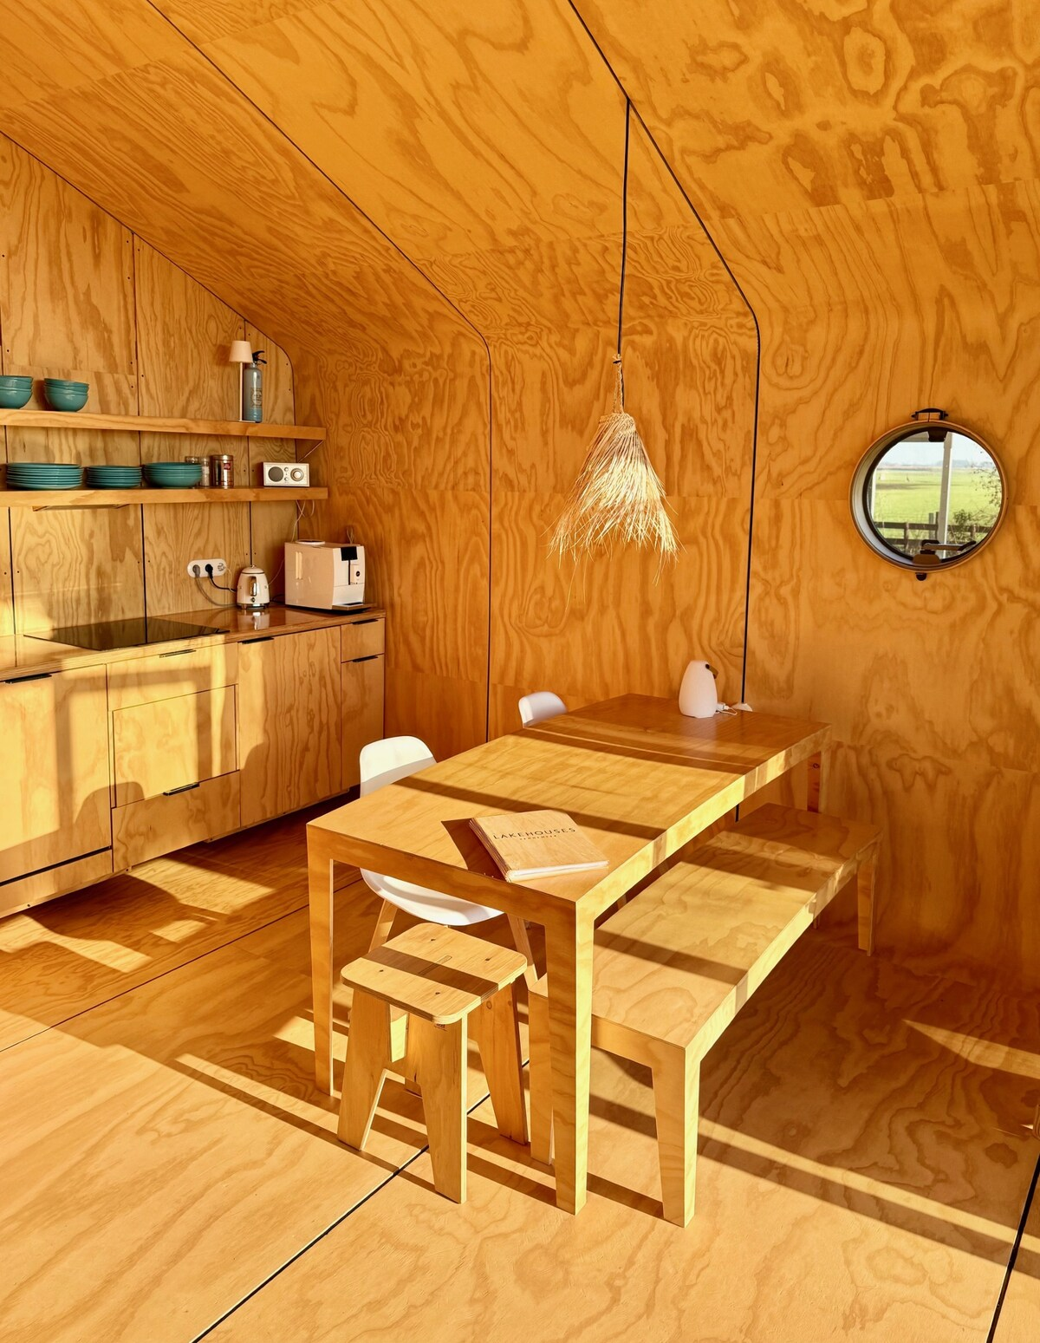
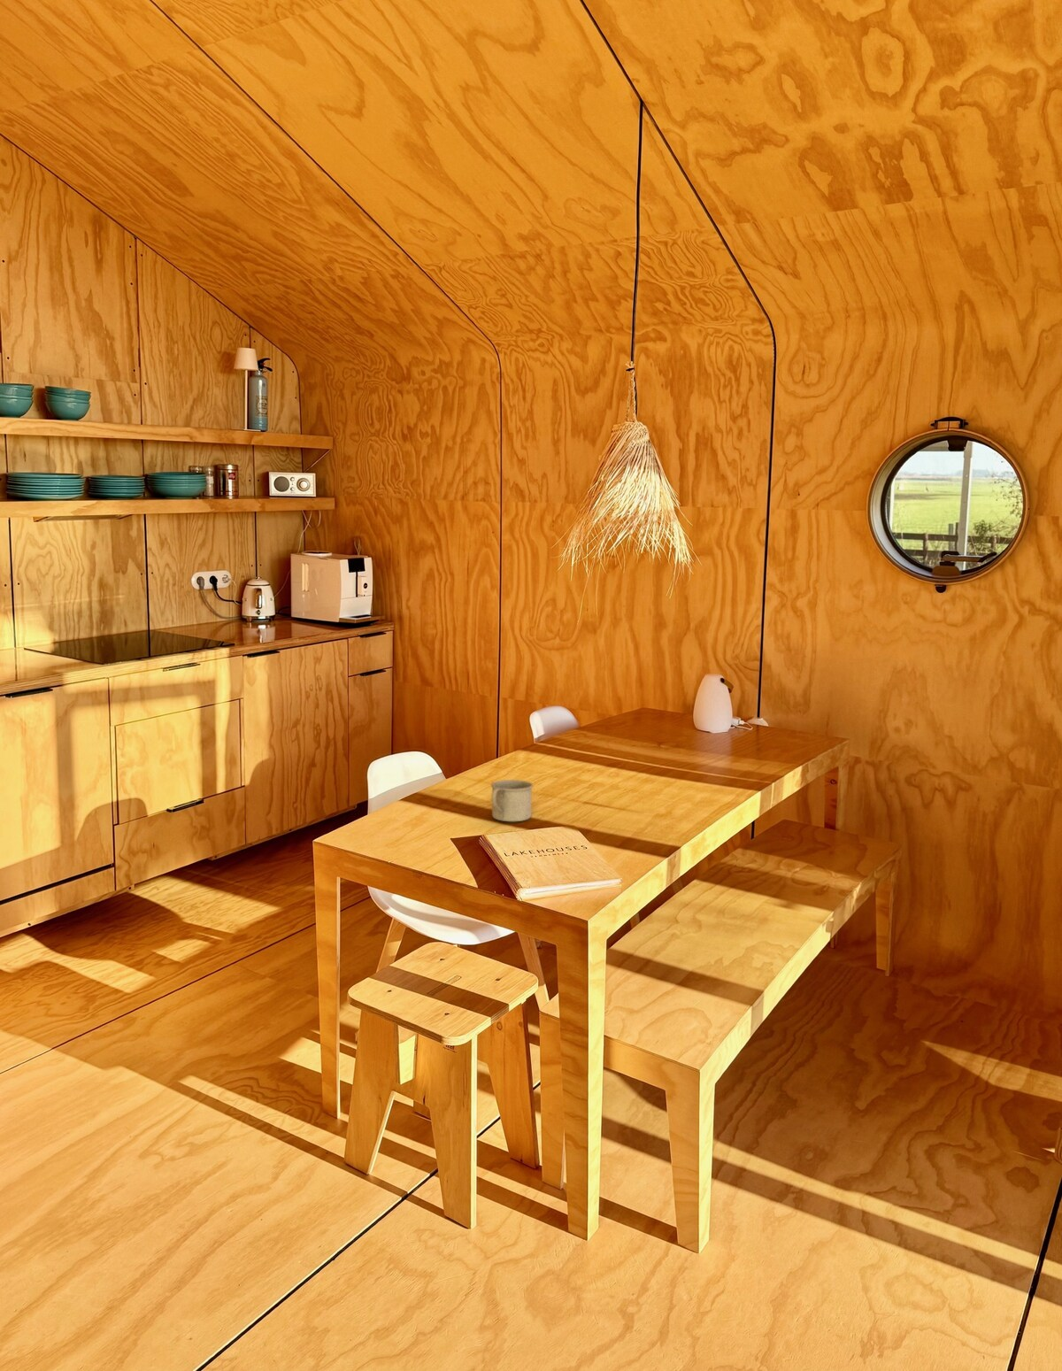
+ mug (510, 800)
